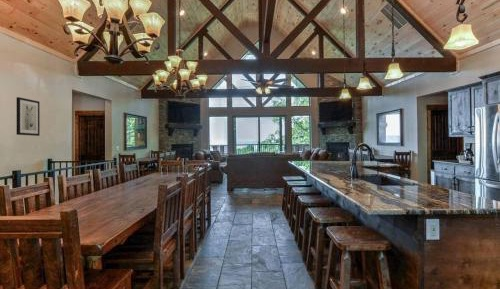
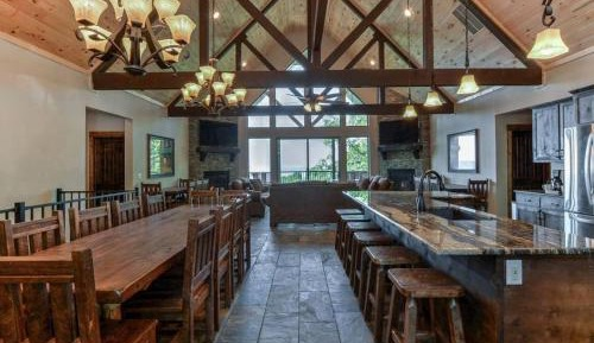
- wall art (28, 117)
